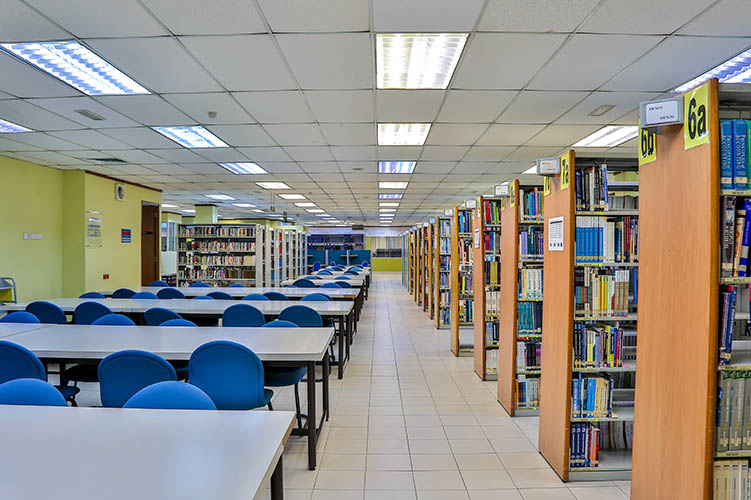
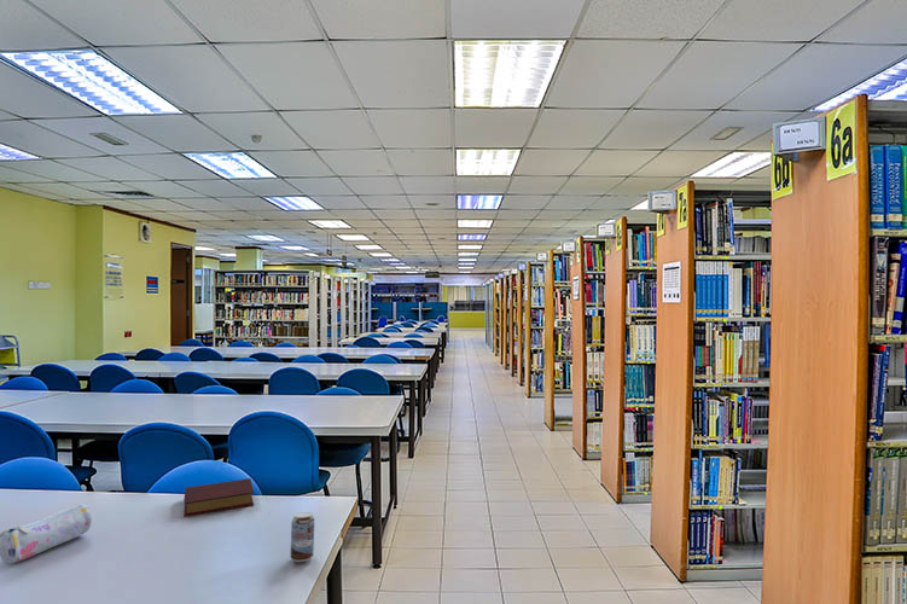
+ pencil case (46, 530)
+ beverage can (302, 536)
+ book (219, 495)
